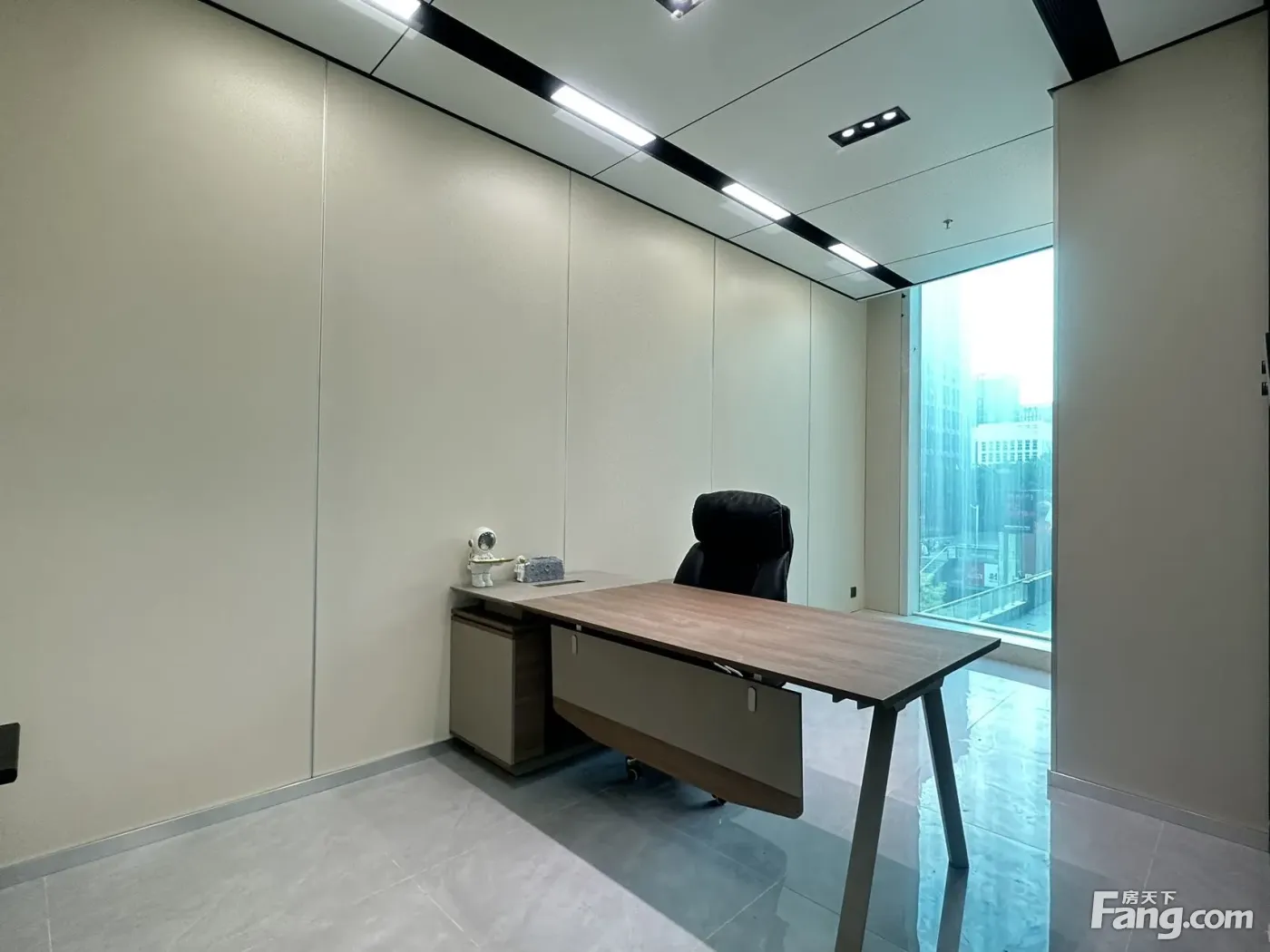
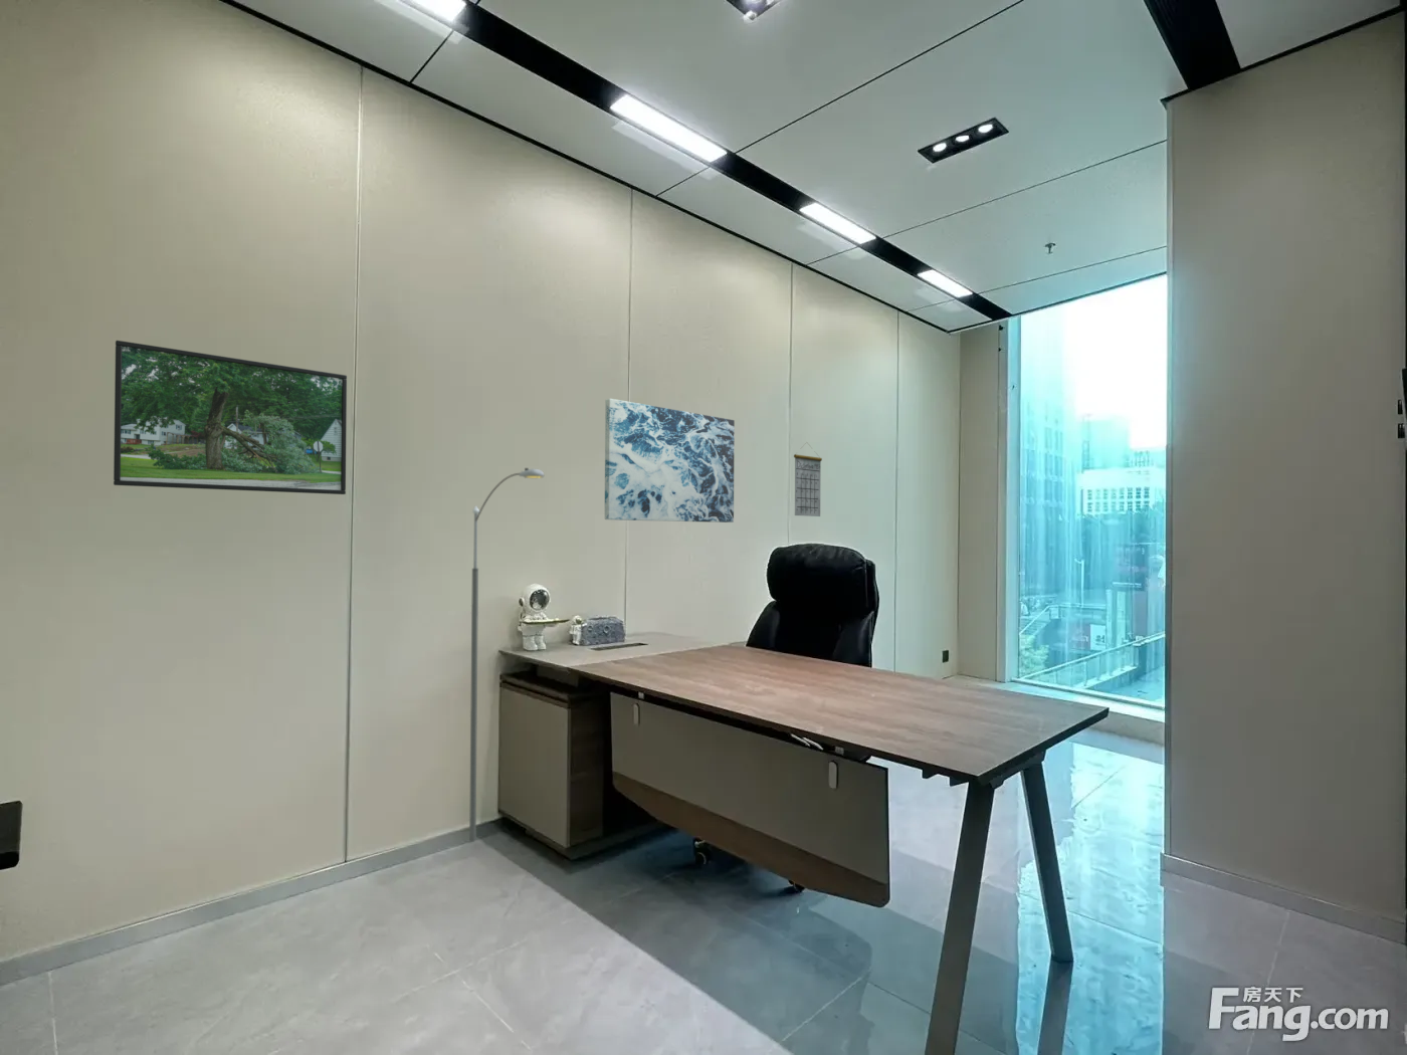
+ wall art (675, 465)
+ calendar (807, 479)
+ street lamp (476, 664)
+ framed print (242, 426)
